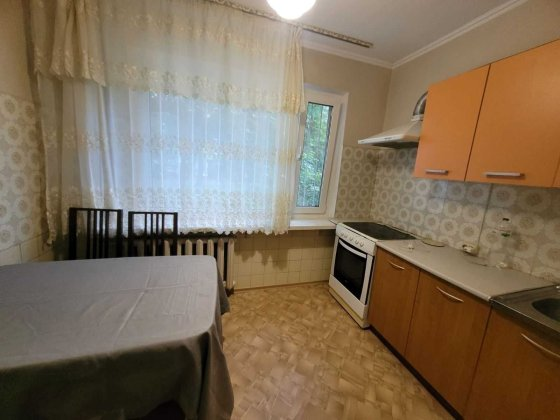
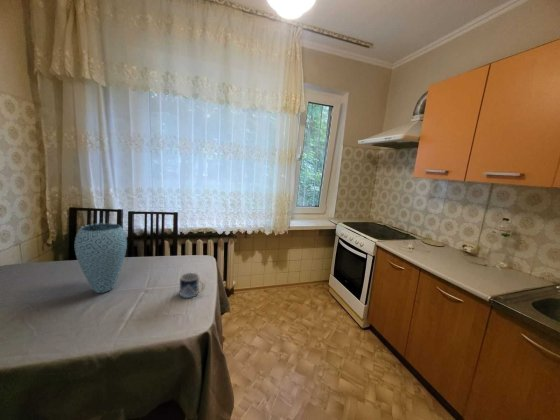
+ mug (192, 285)
+ vase (102, 258)
